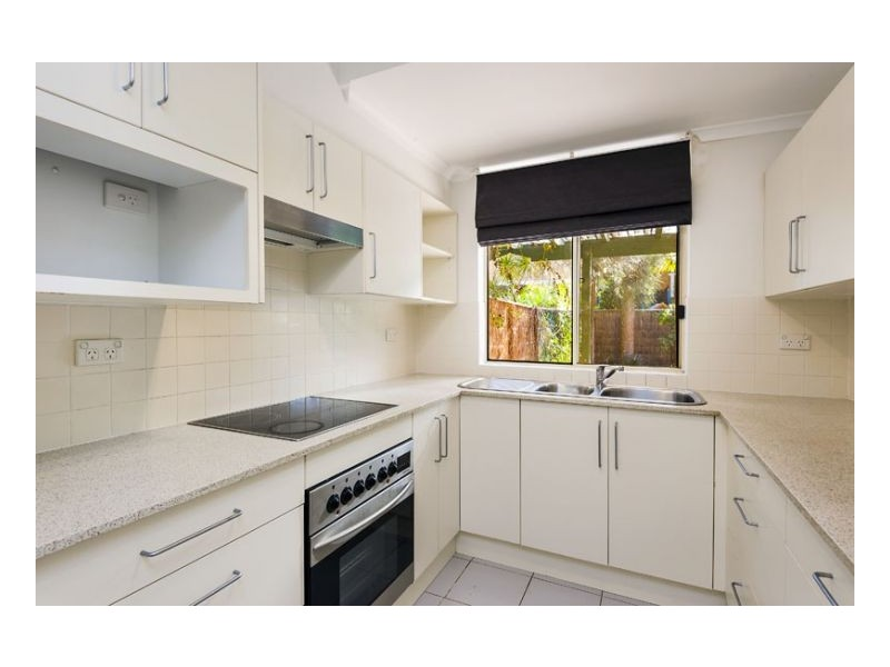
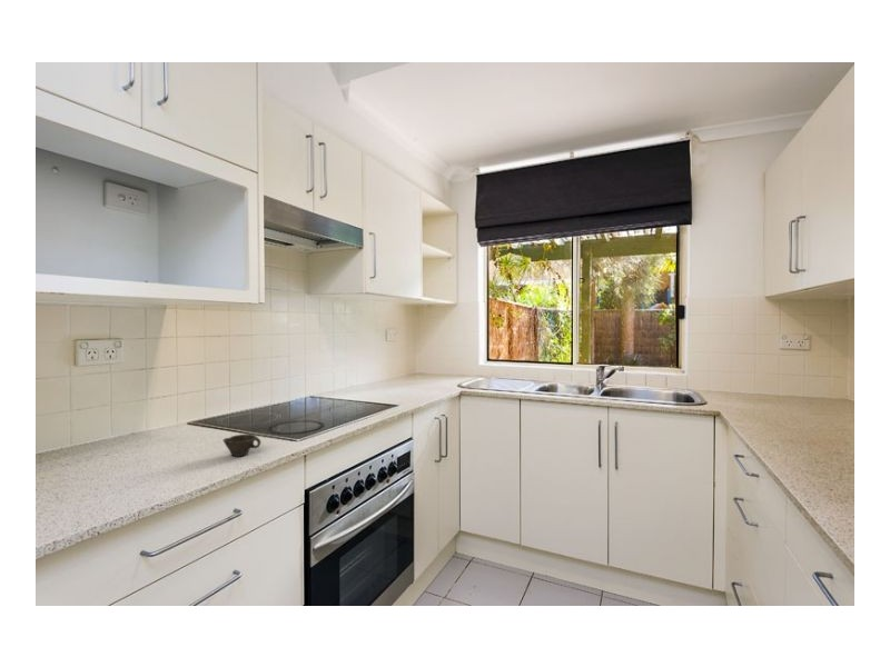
+ cup (241, 446)
